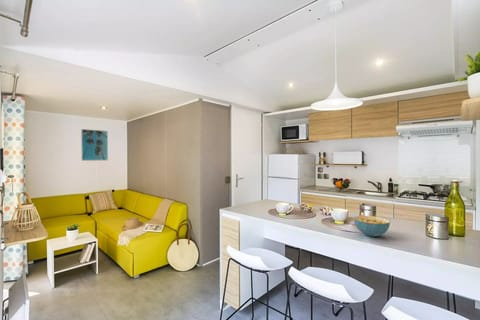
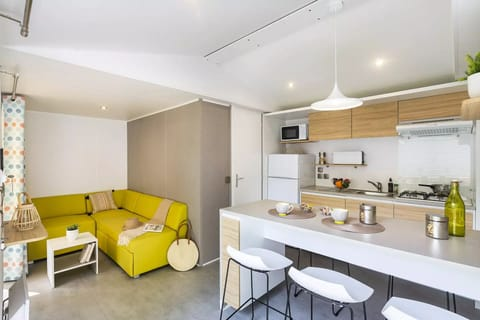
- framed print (95, 145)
- cereal bowl (371, 227)
